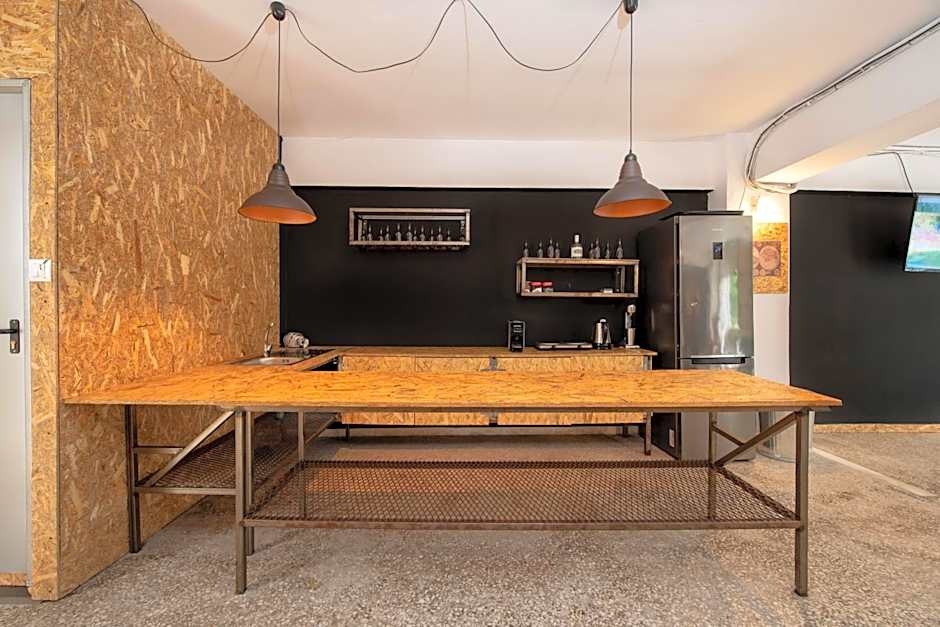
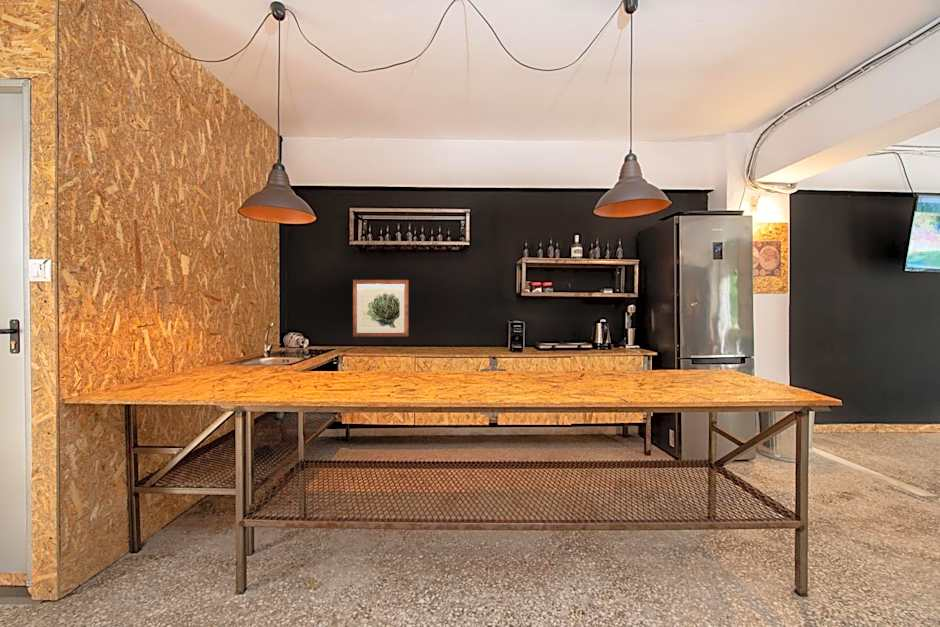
+ wall art (380, 308)
